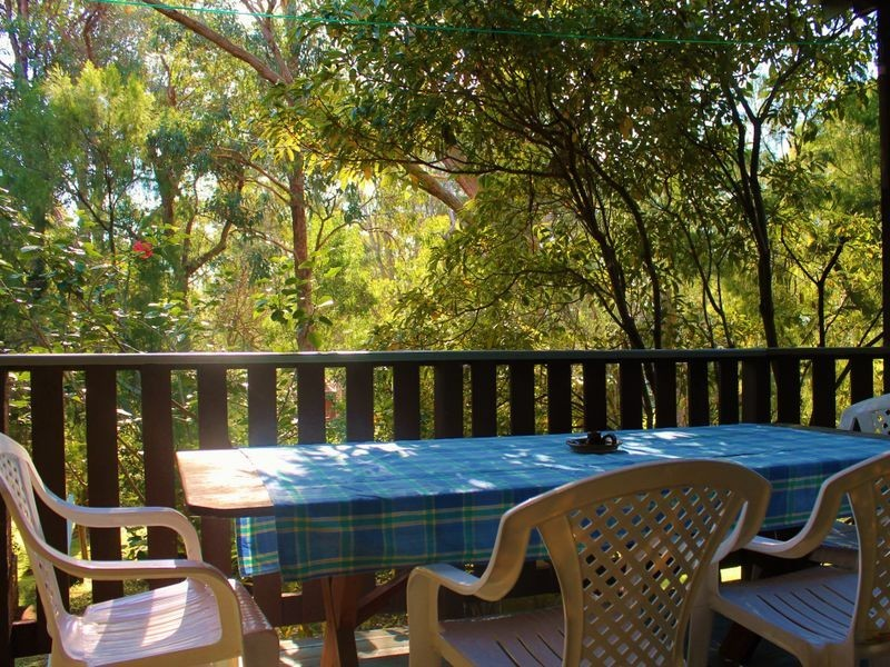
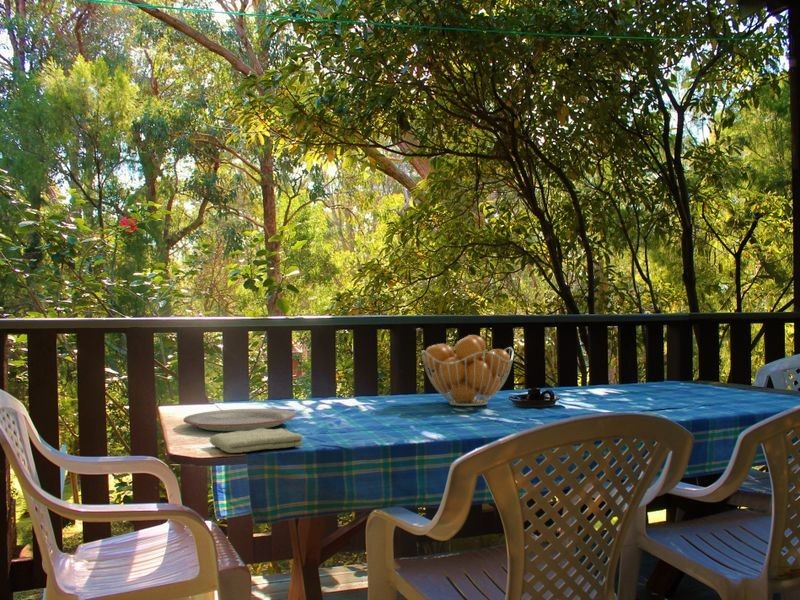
+ washcloth (257, 439)
+ fruit basket (467, 369)
+ plate (240, 420)
